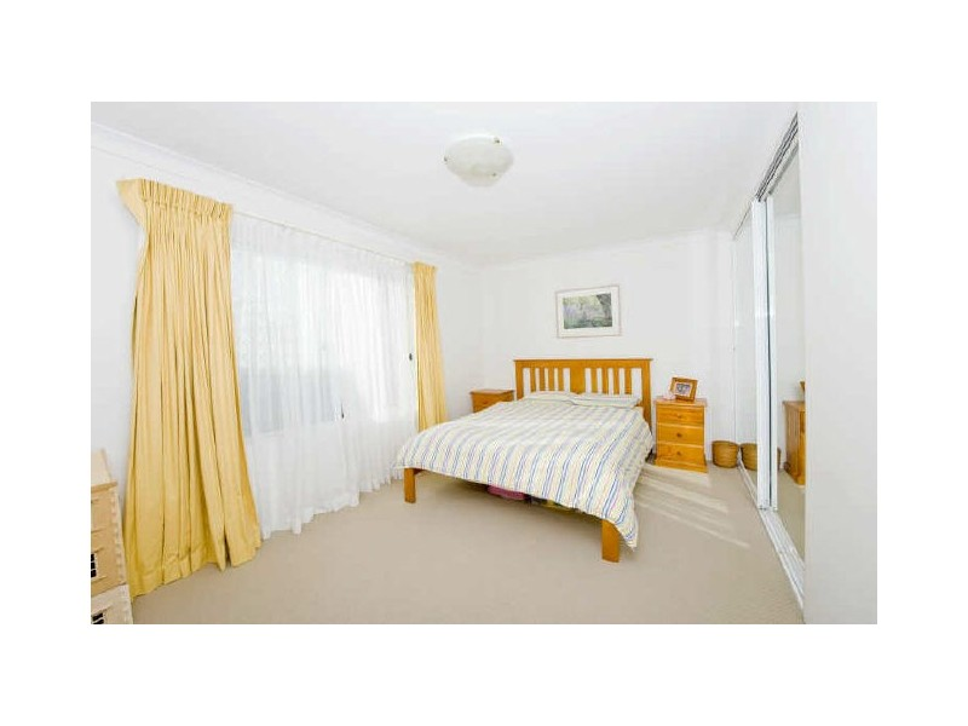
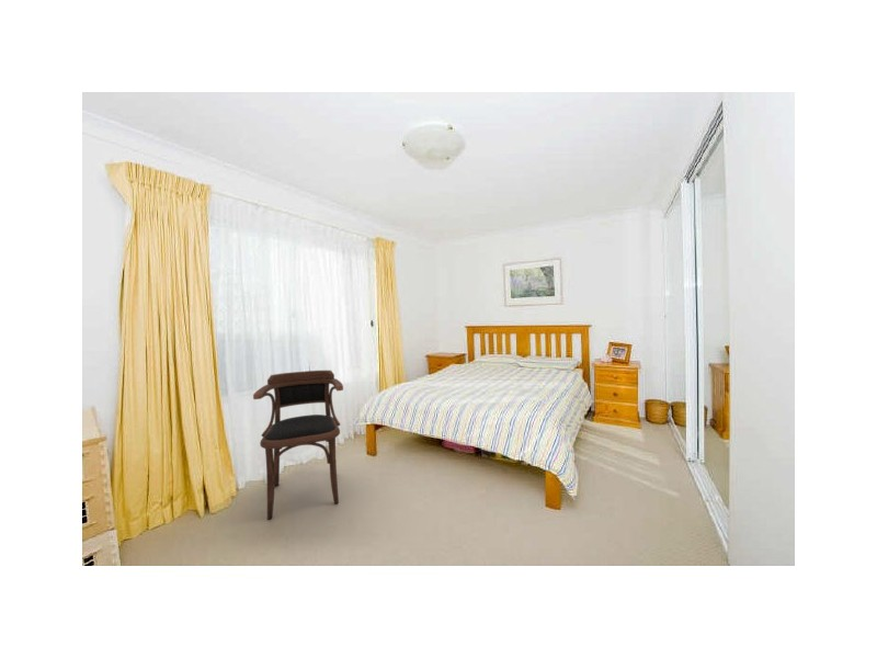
+ armchair (303, 435)
